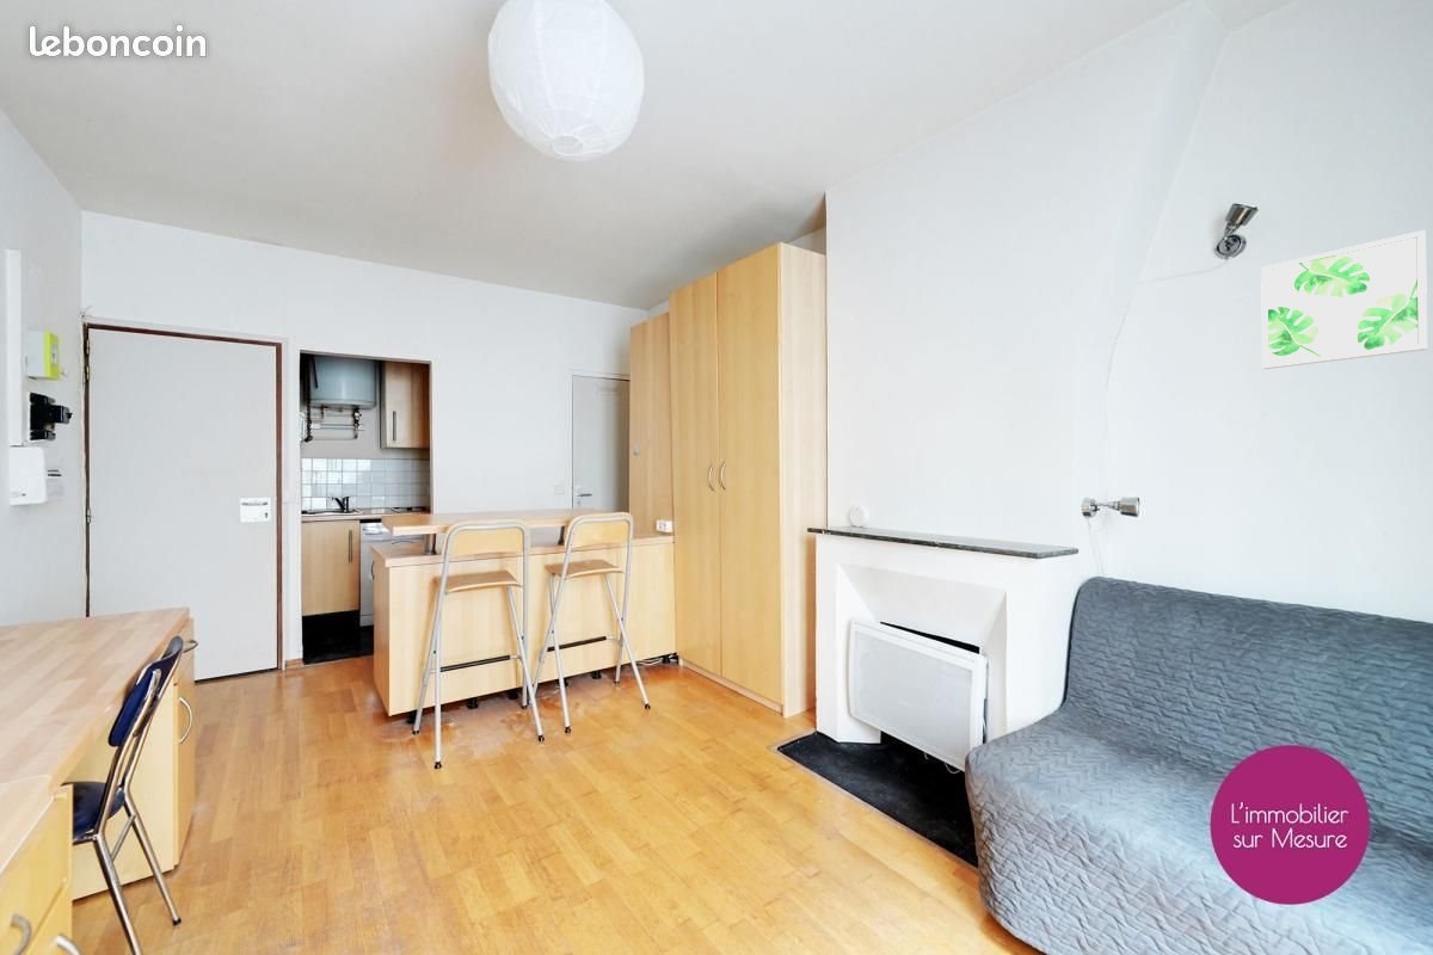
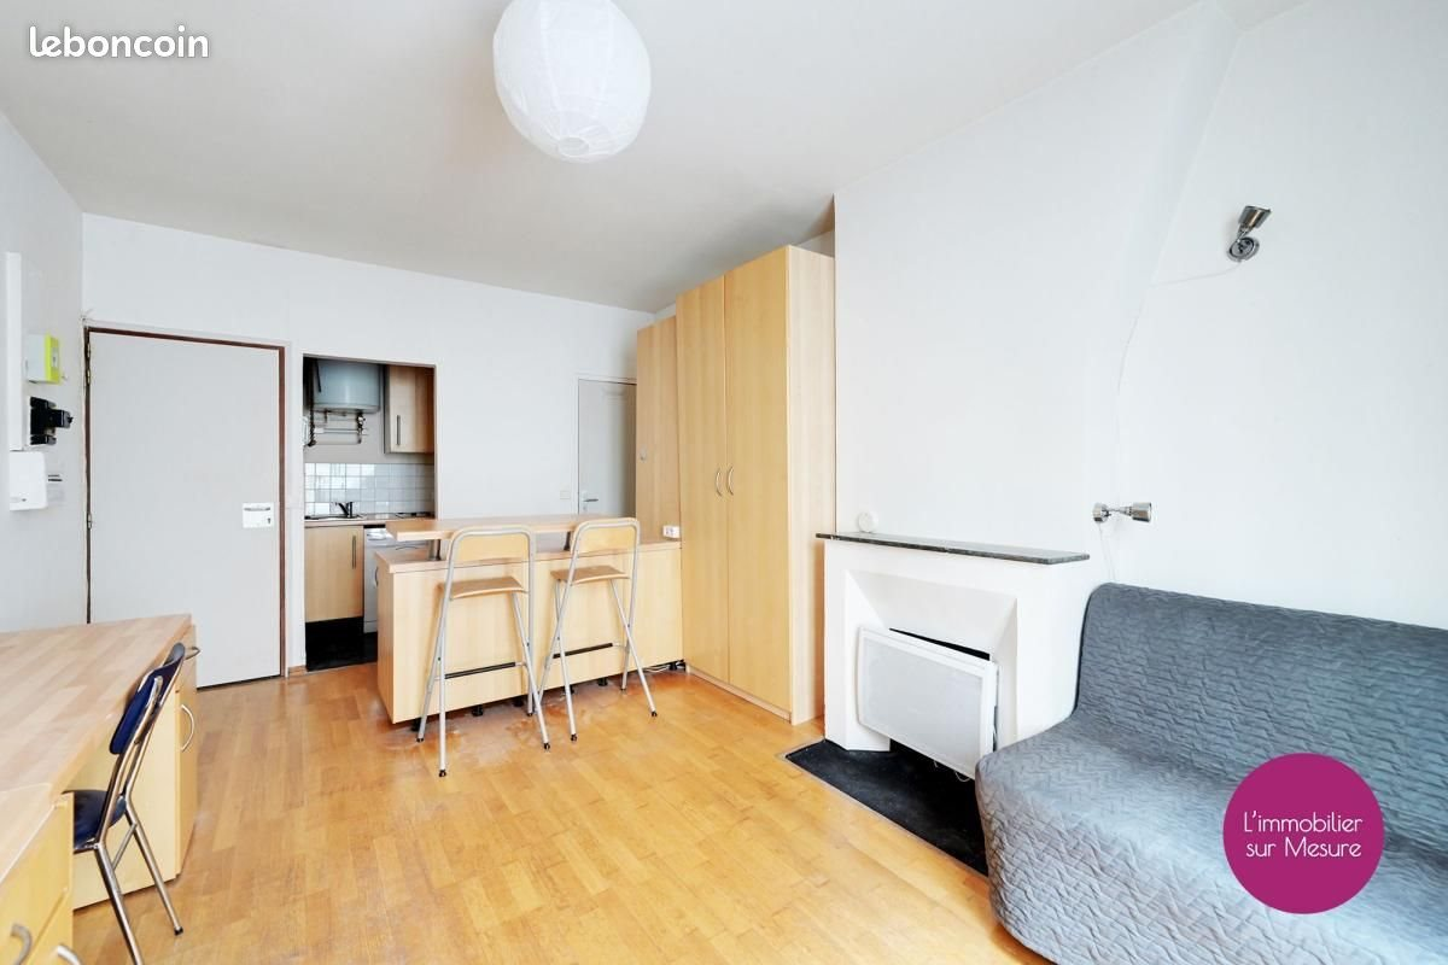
- wall art (1337, 306)
